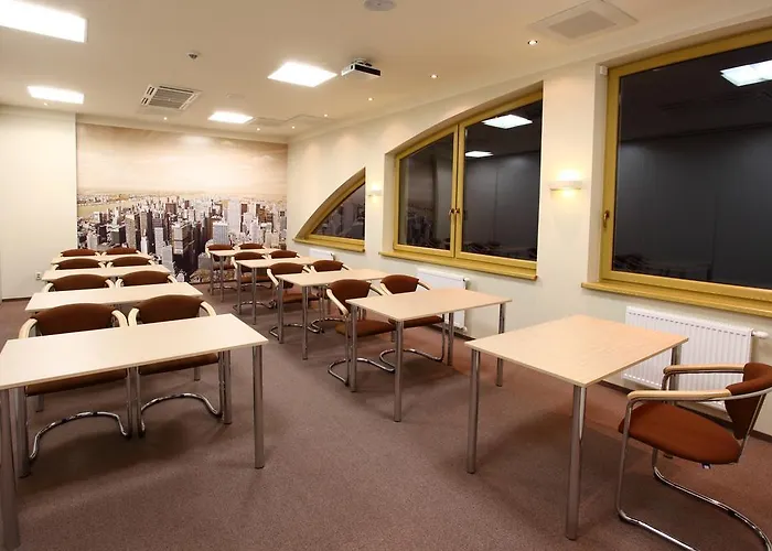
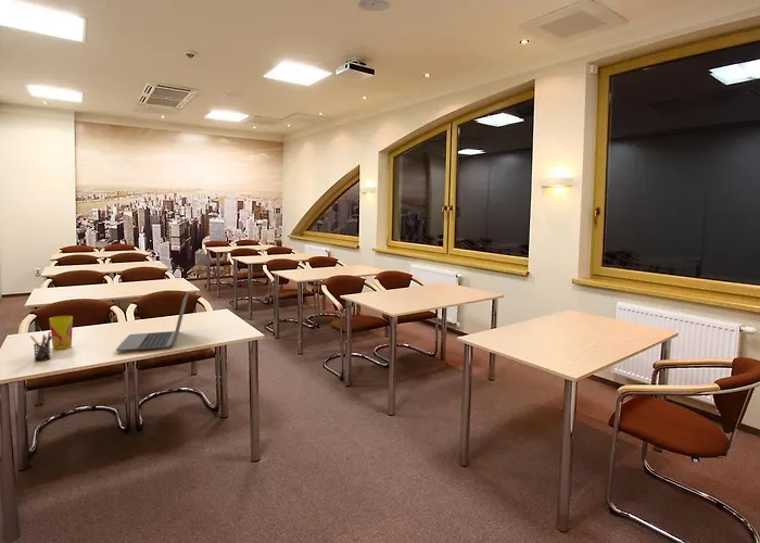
+ laptop (154, 332)
+ cup (61, 332)
+ pen holder (42, 345)
